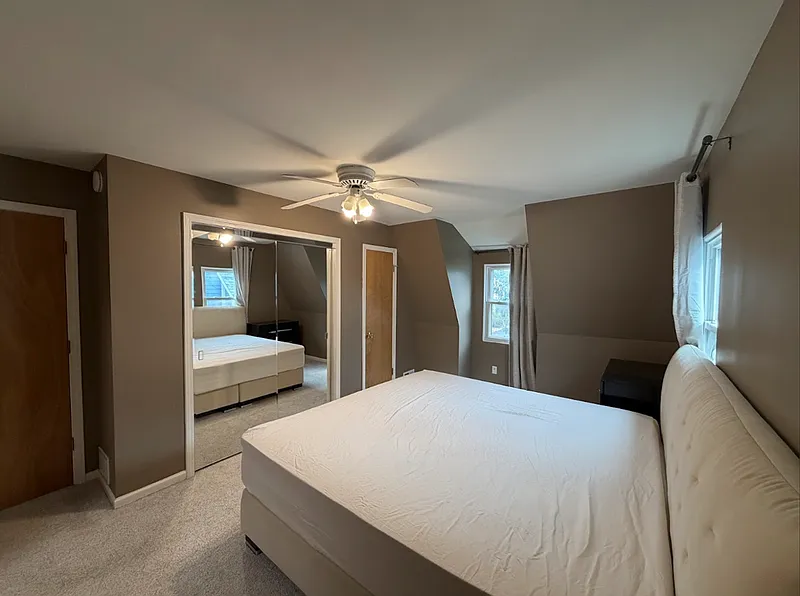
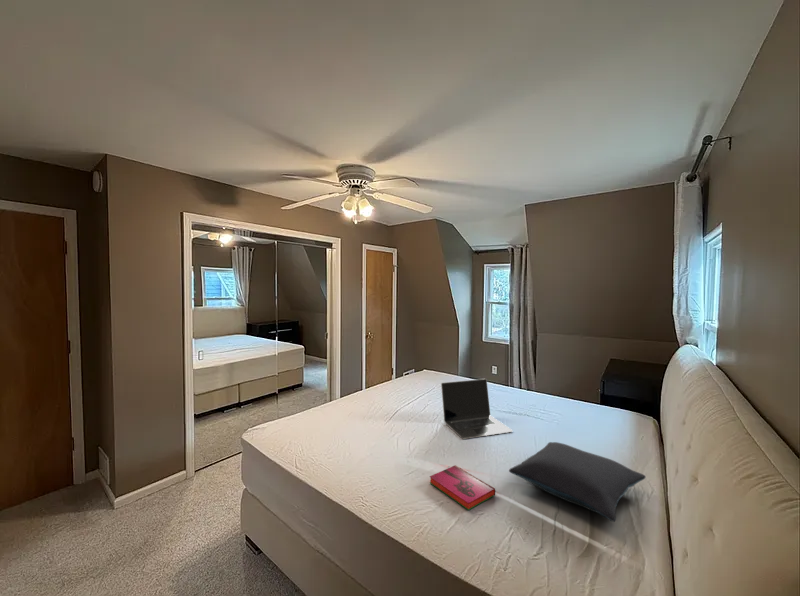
+ hardback book (461, 485)
+ laptop (475, 406)
+ pillow (575, 474)
